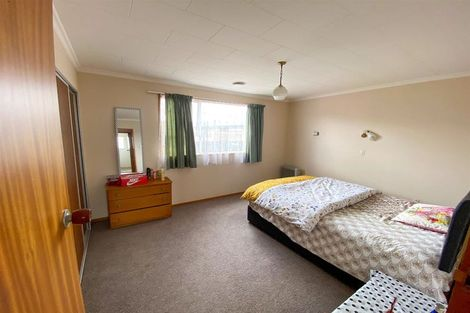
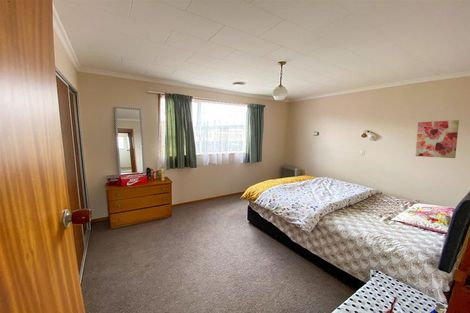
+ wall art (435, 139)
